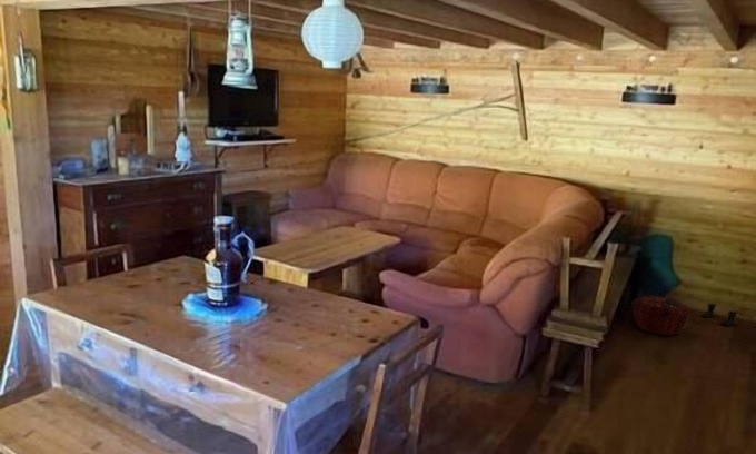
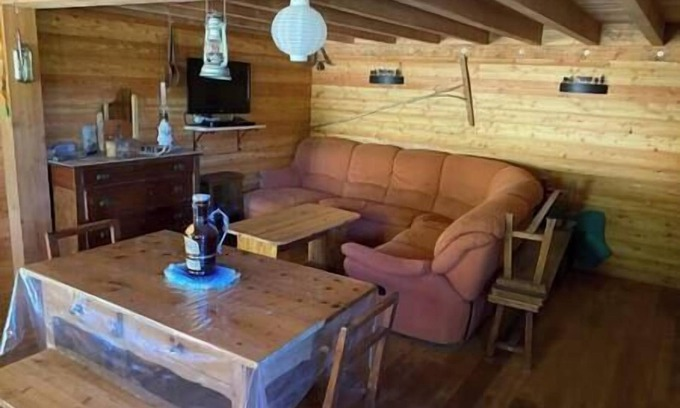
- woven basket (659, 313)
- boots (714, 315)
